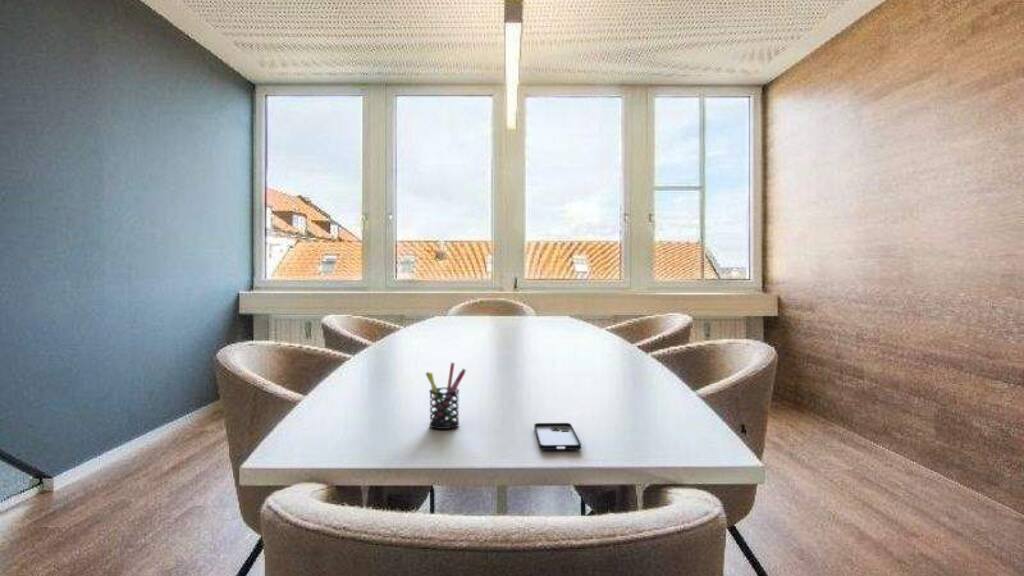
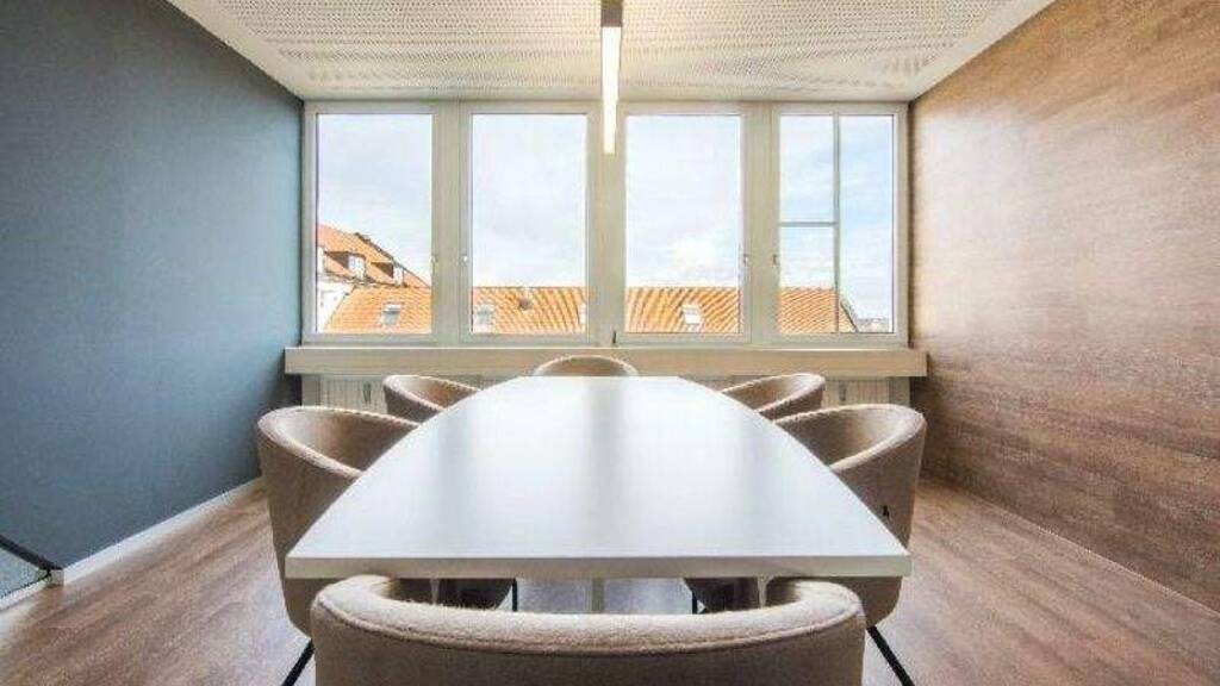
- smartphone (556, 435)
- pen holder (442, 394)
